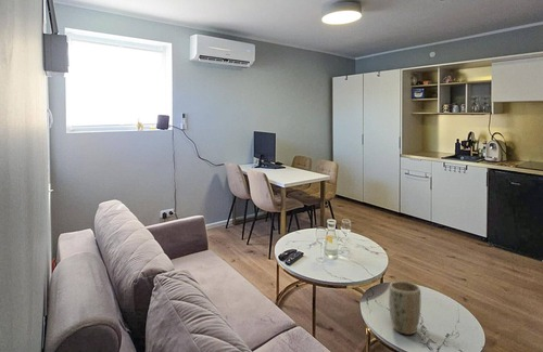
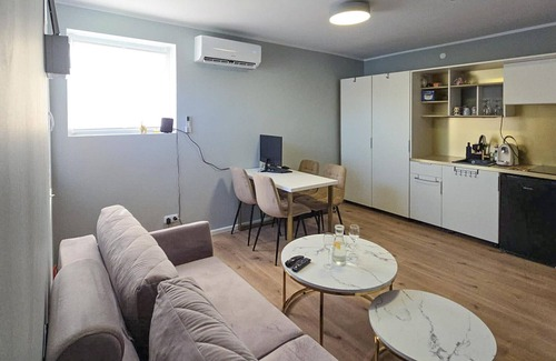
- plant pot (404, 308)
